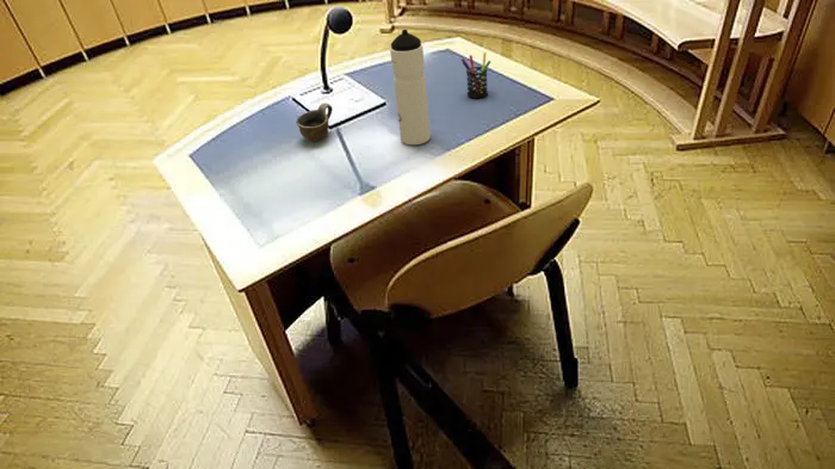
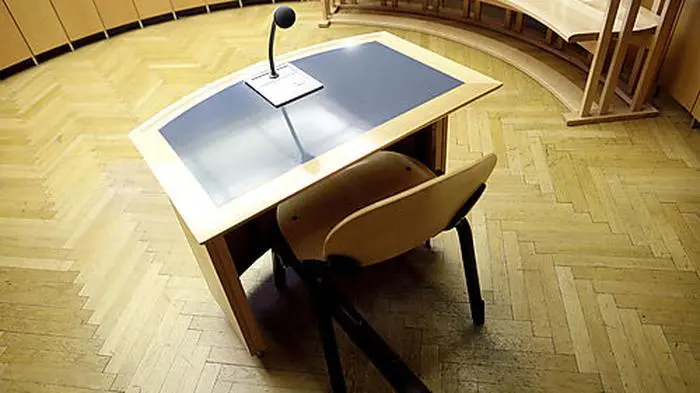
- pen holder (478, 74)
- water bottle (410, 87)
- cup (315, 123)
